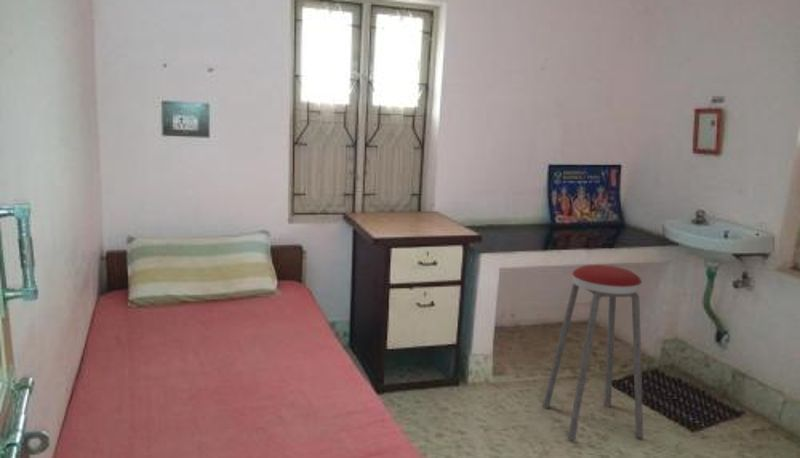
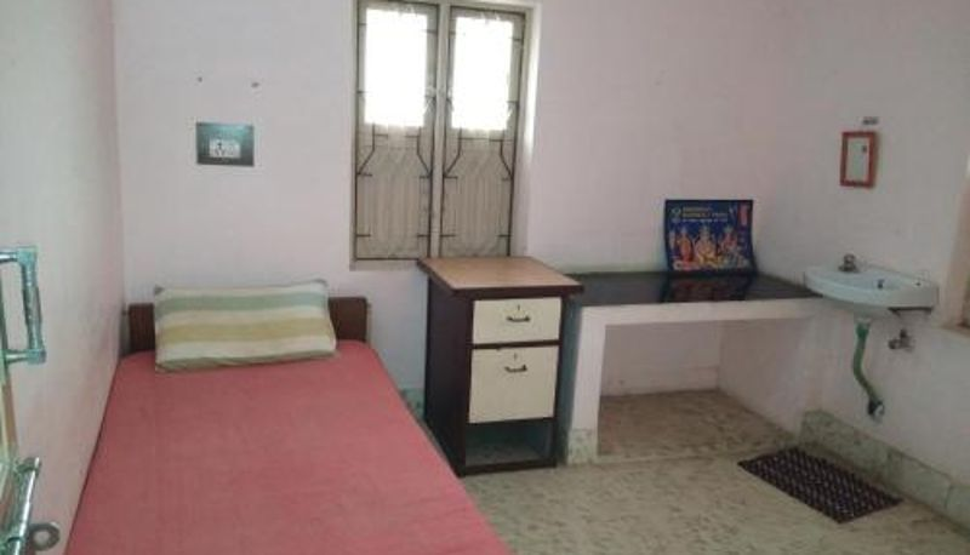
- music stool (591, 345)
